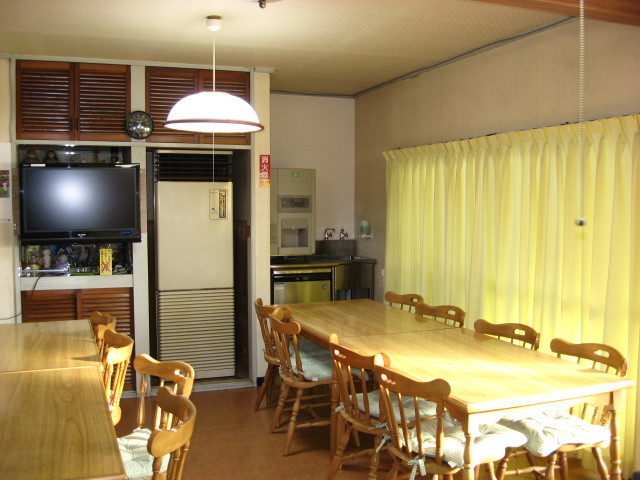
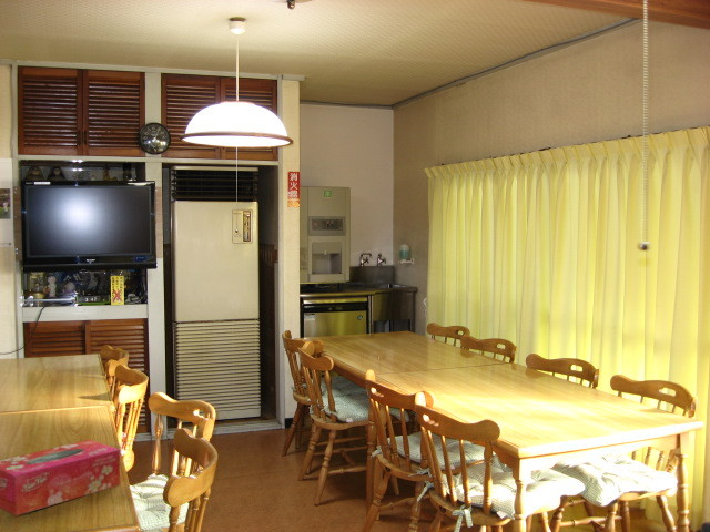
+ tissue box (55, 474)
